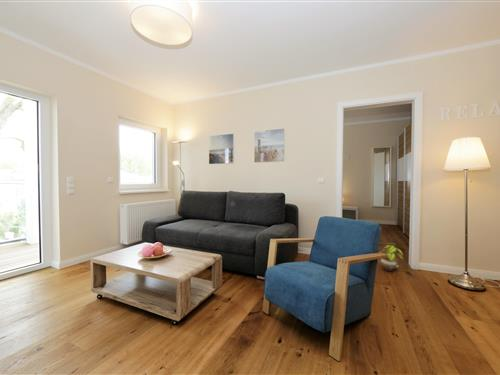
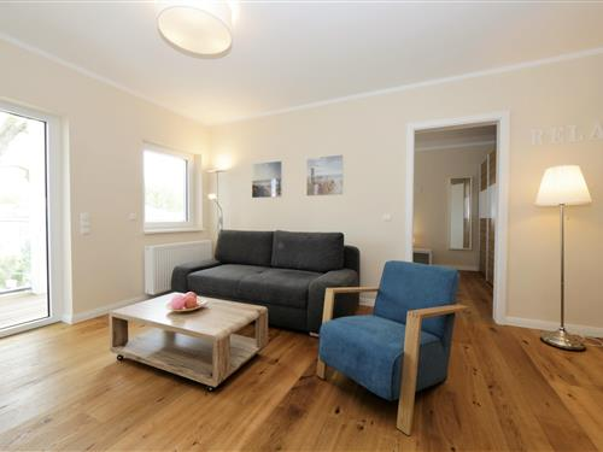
- potted plant (390, 256)
